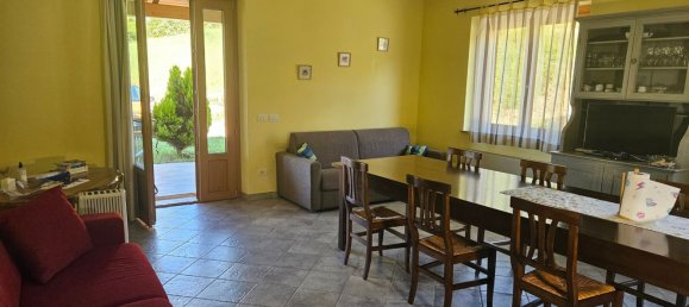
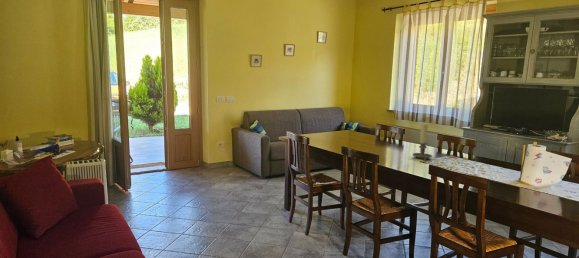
+ candle holder (423, 141)
